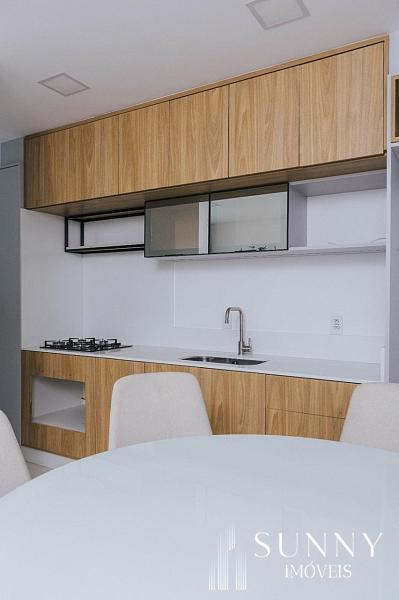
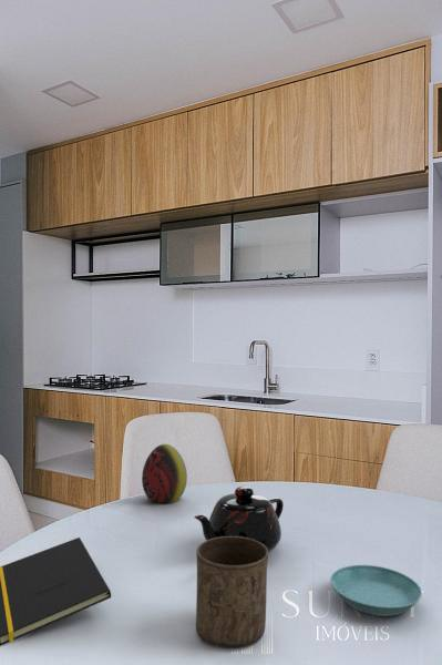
+ notepad (45, 583)
+ cup (232, 589)
+ teapot (240, 519)
+ decorative egg (164, 471)
+ saucer (374, 591)
